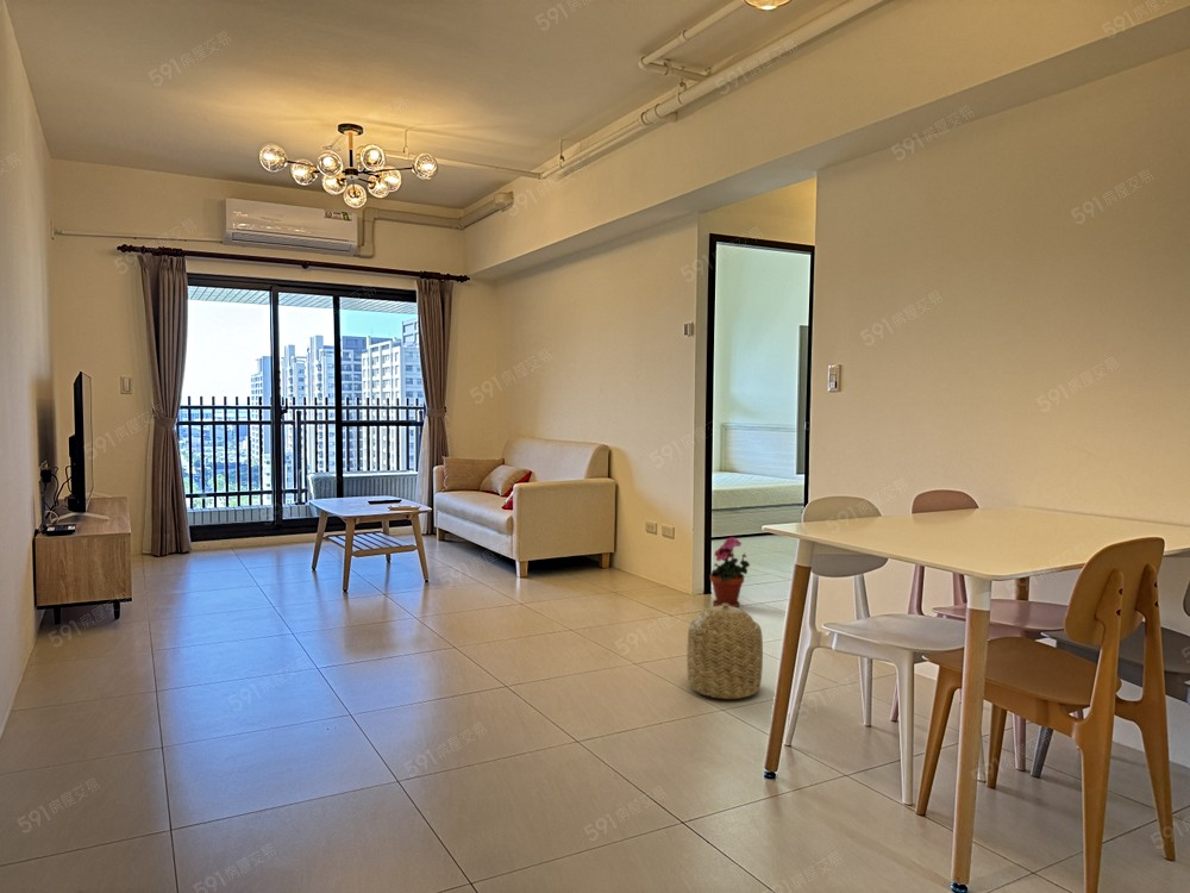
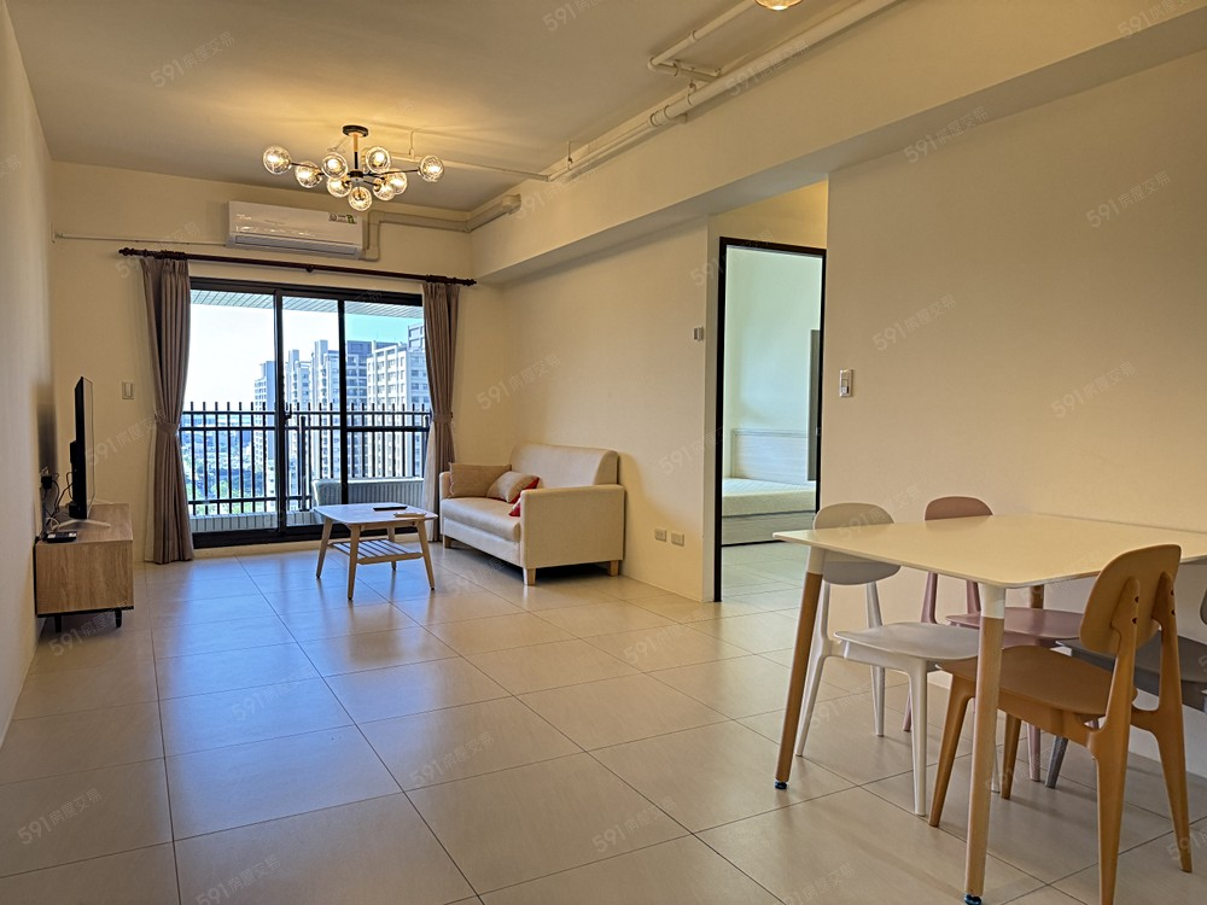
- potted plant (728, 570)
- basket (725, 647)
